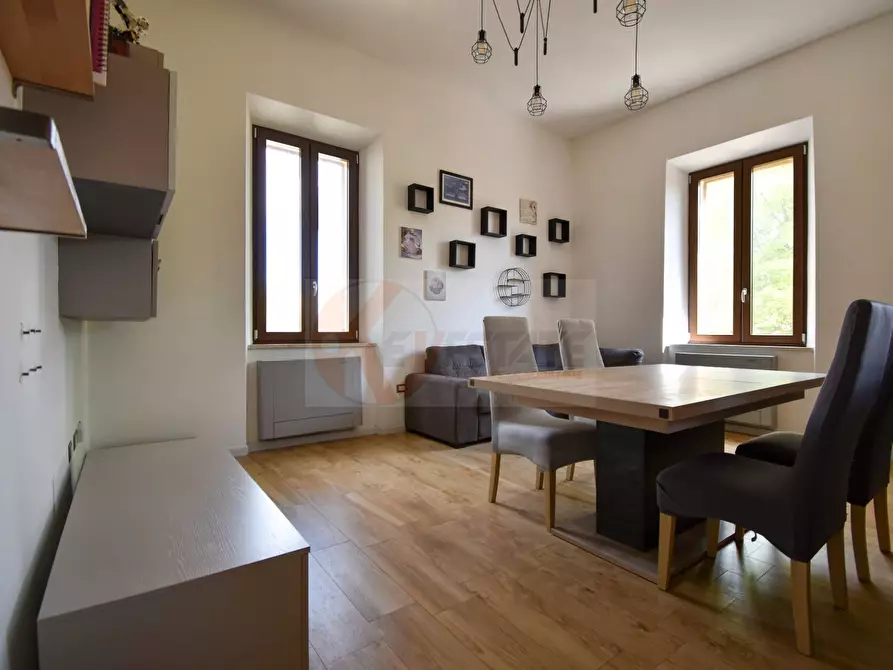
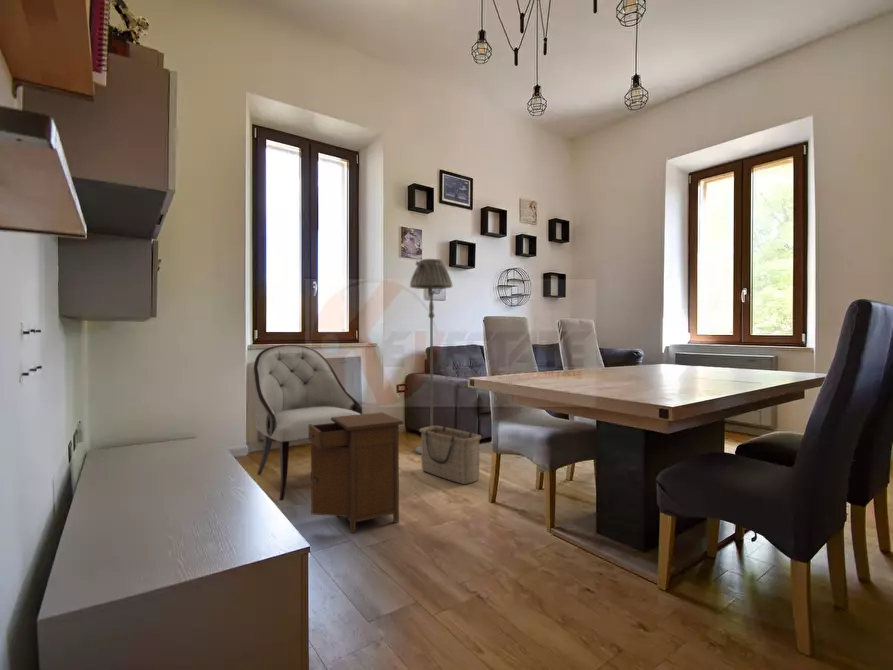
+ floor lamp (431, 355)
+ basket (449, 453)
+ nightstand (354, 470)
+ armchair (306, 411)
